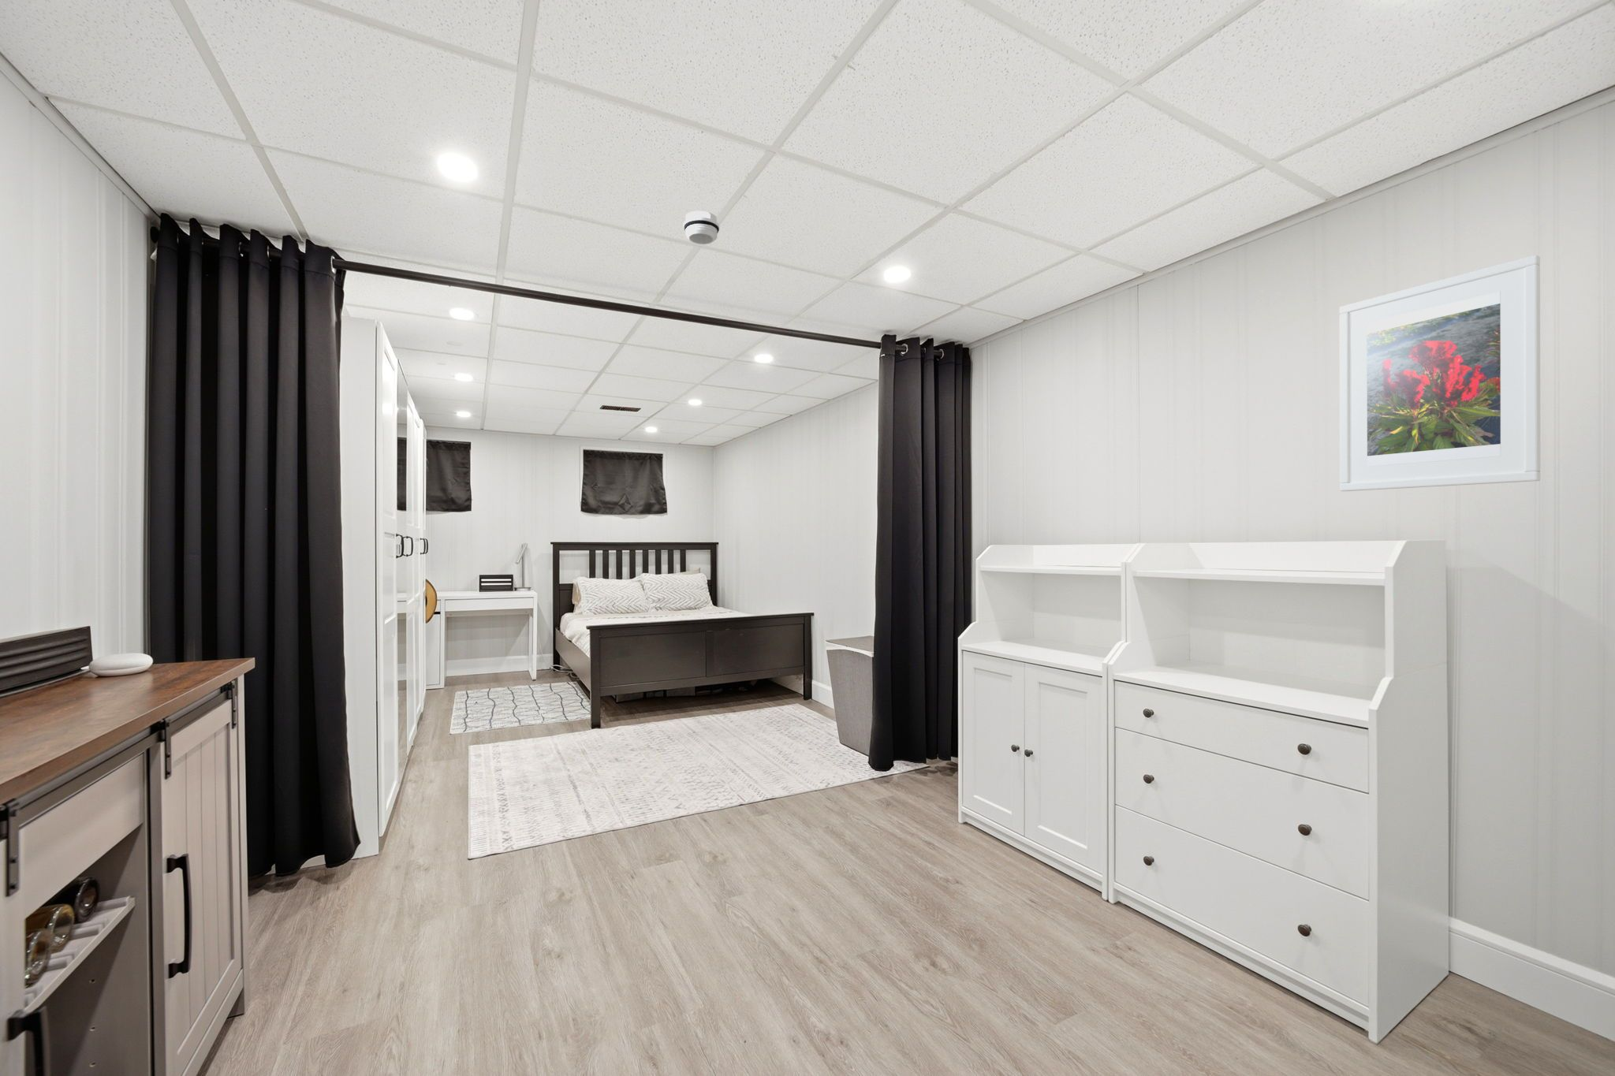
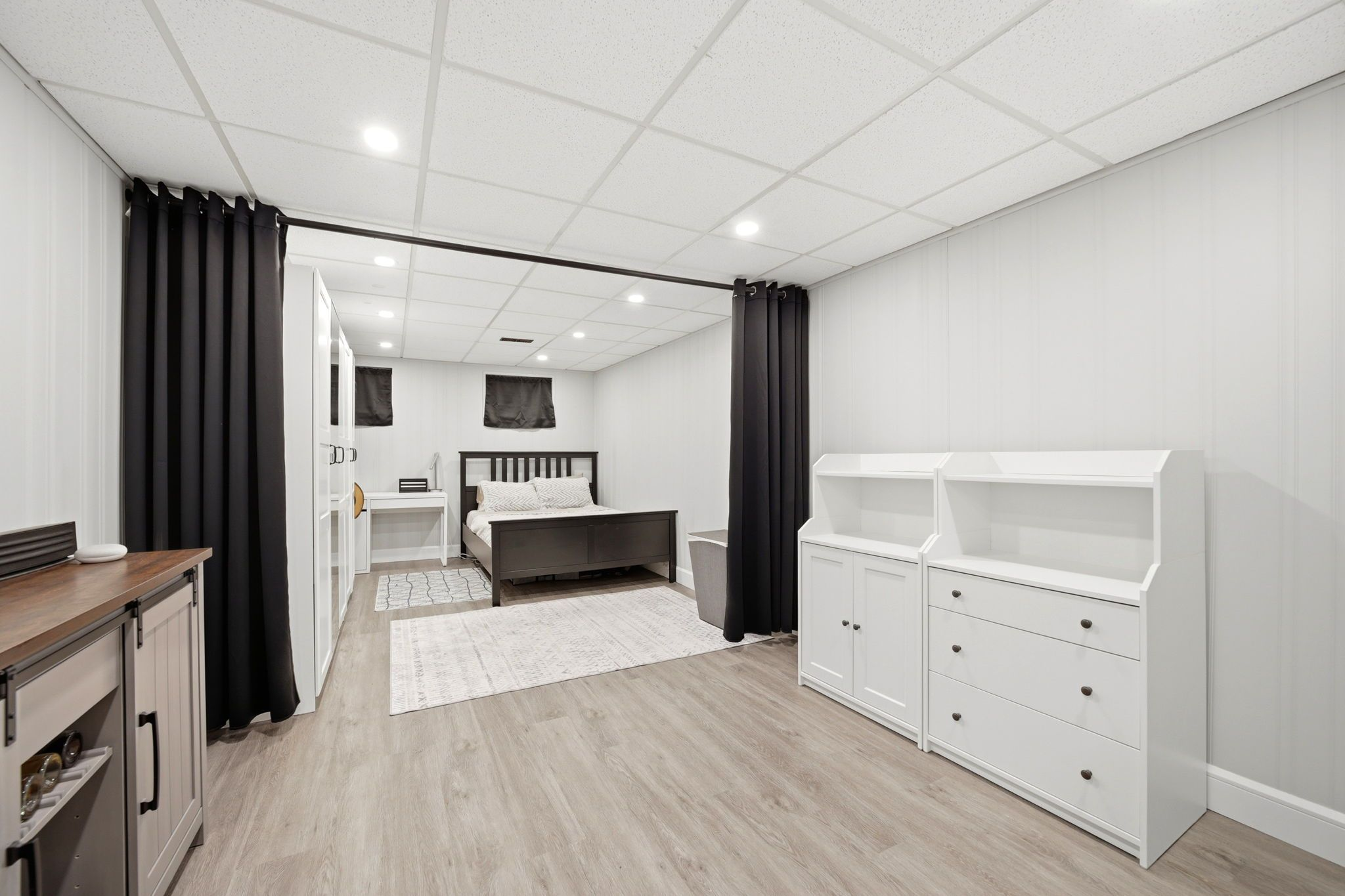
- smoke detector (701, 228)
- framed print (1430, 384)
